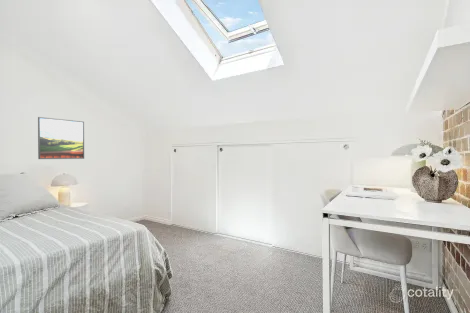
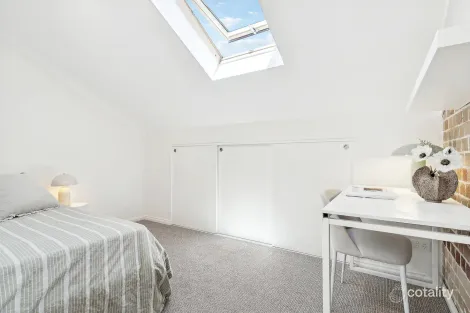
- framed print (62, 139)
